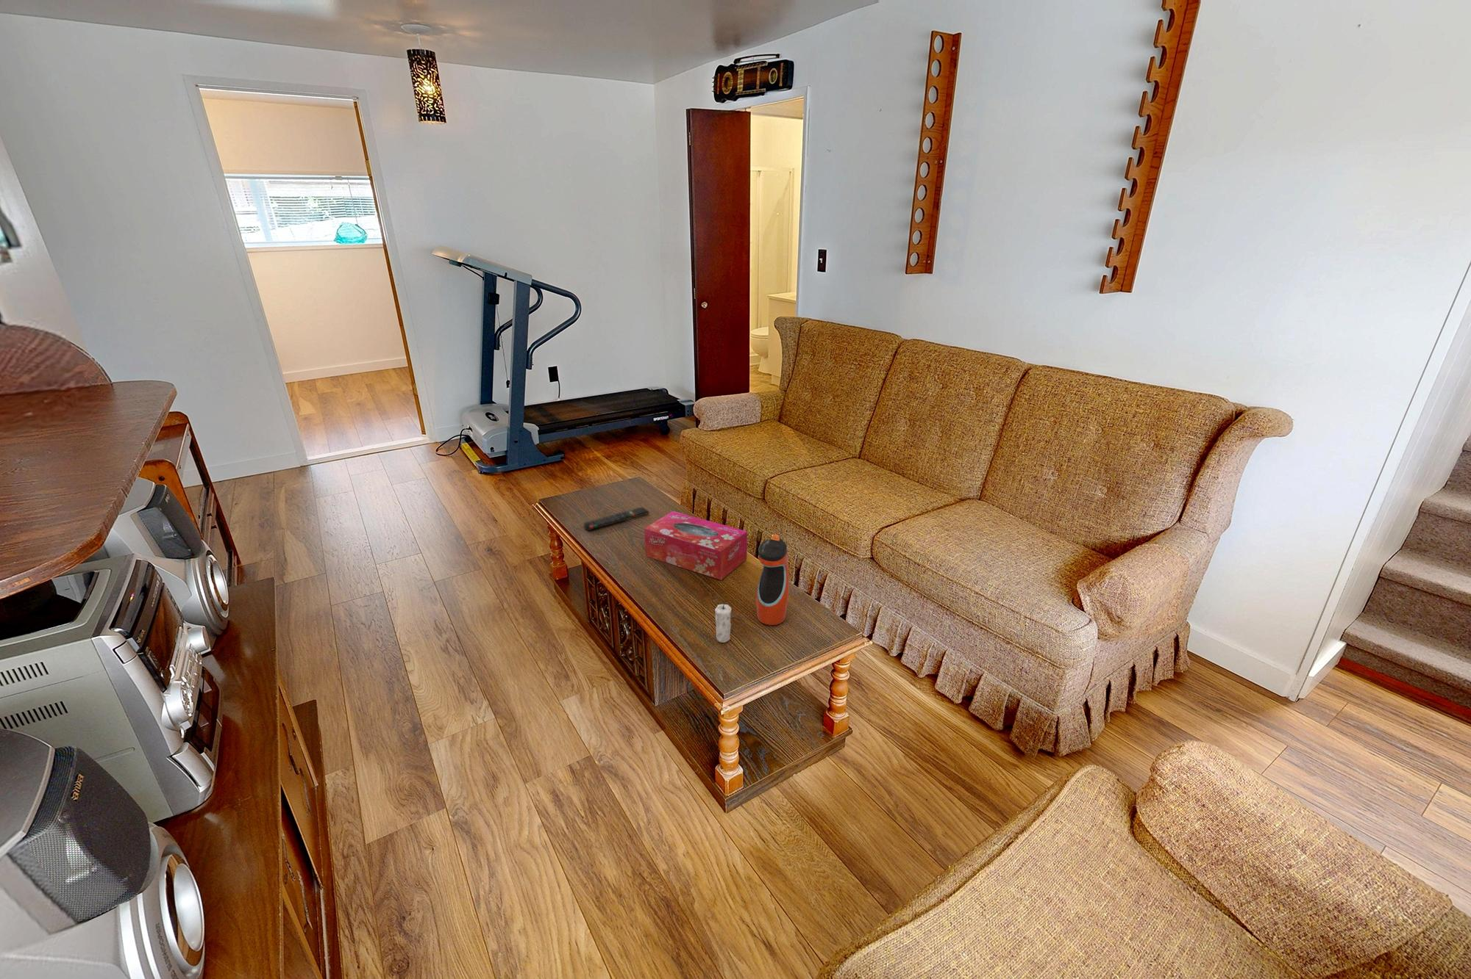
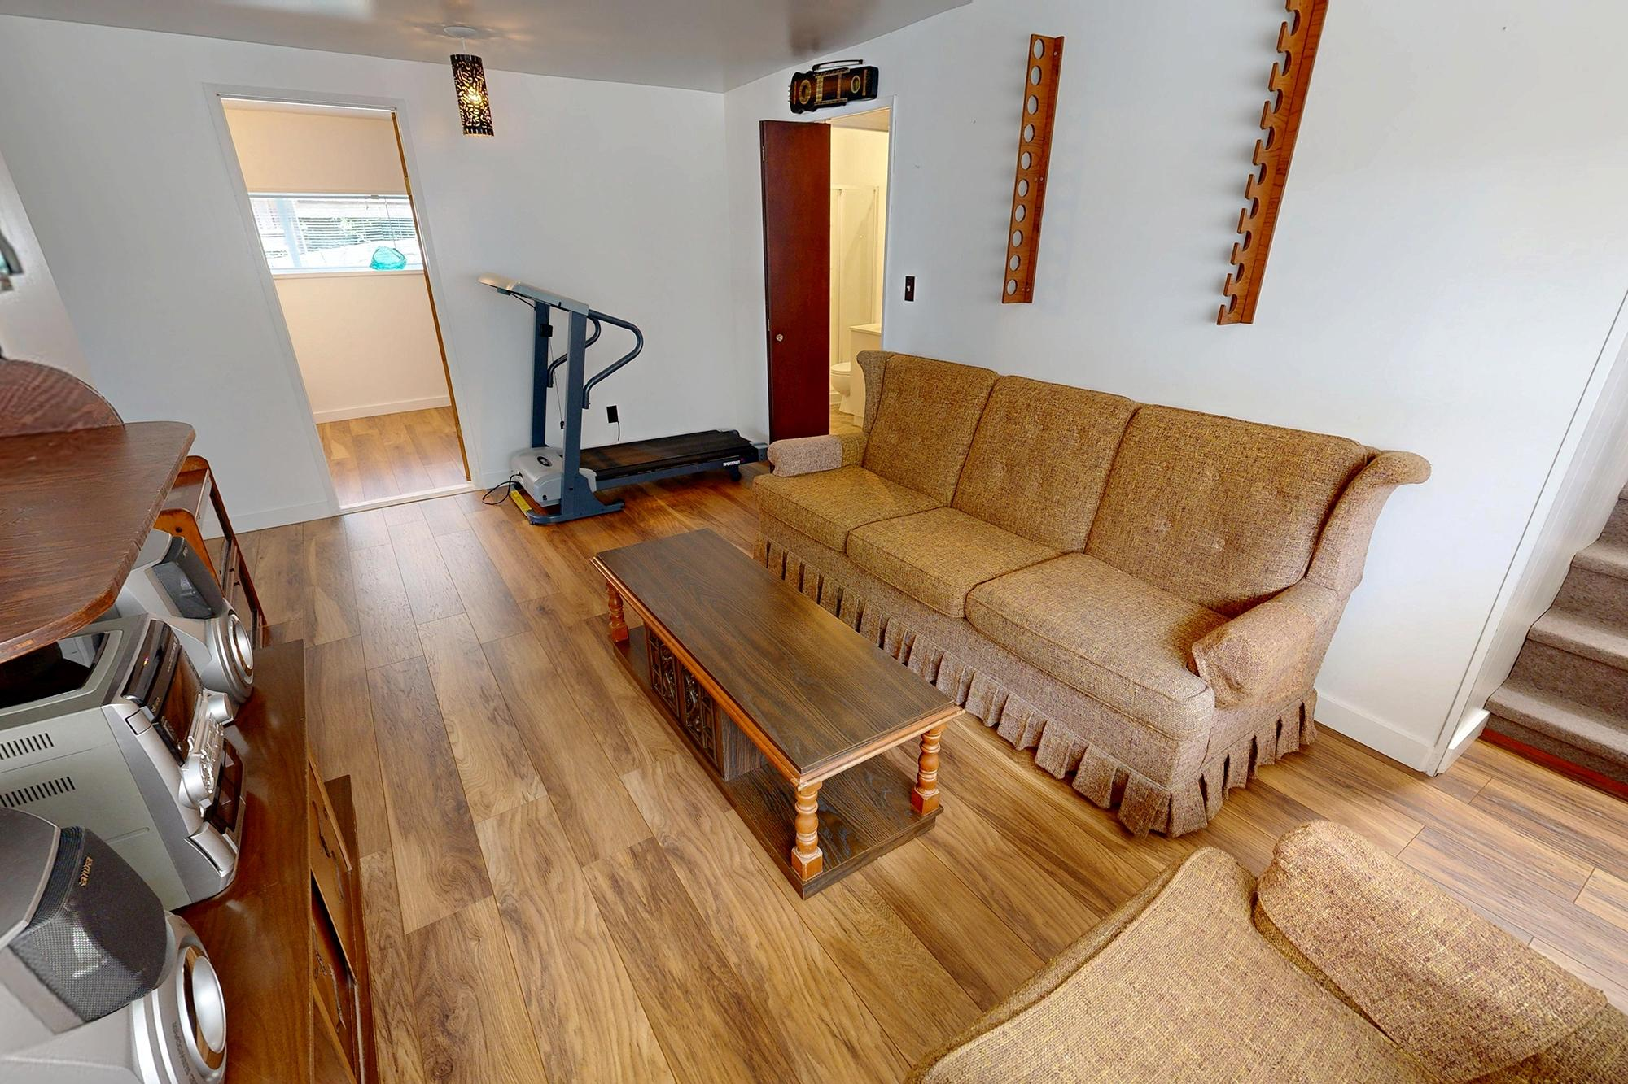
- candle (723, 620)
- remote control (617, 519)
- water bottle (772, 578)
- tissue box (696, 543)
